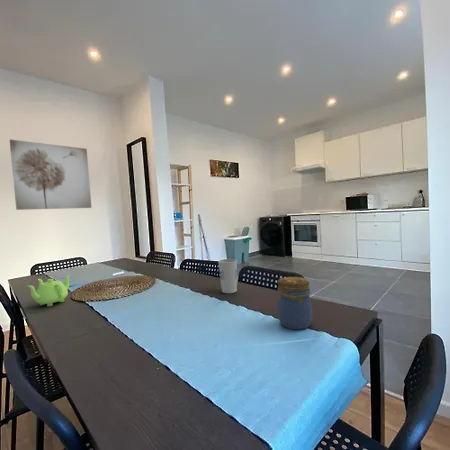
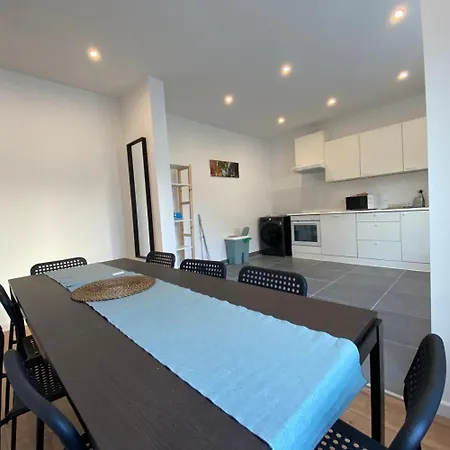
- teapot (50, 290)
- jar (294, 300)
- wall art (54, 176)
- cup (228, 275)
